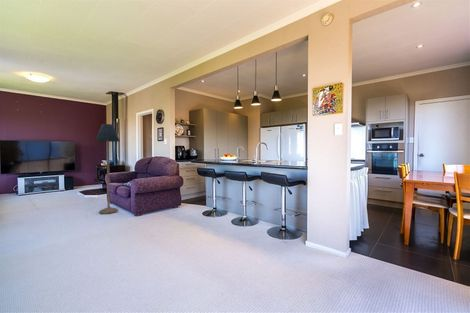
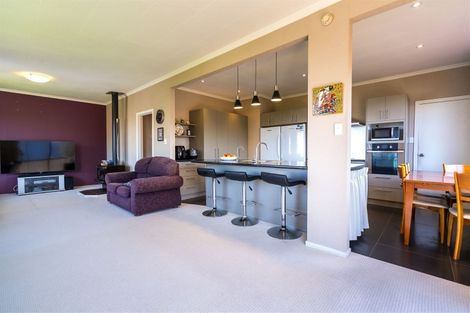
- floor lamp (108, 168)
